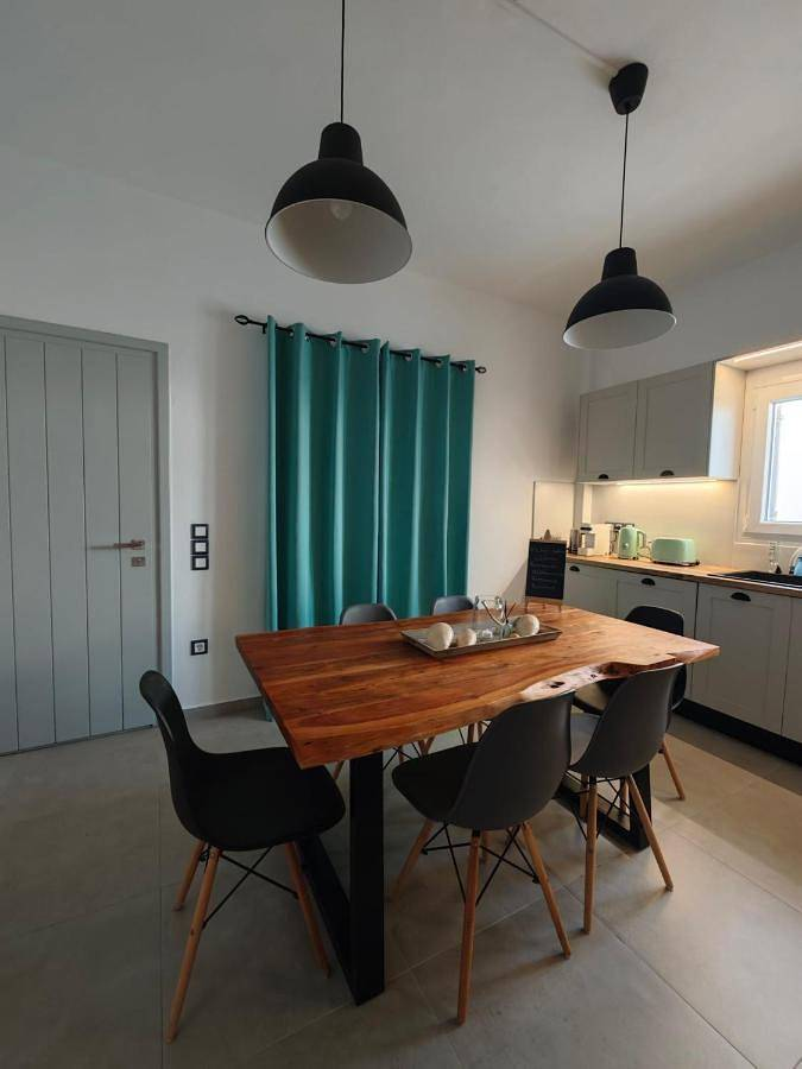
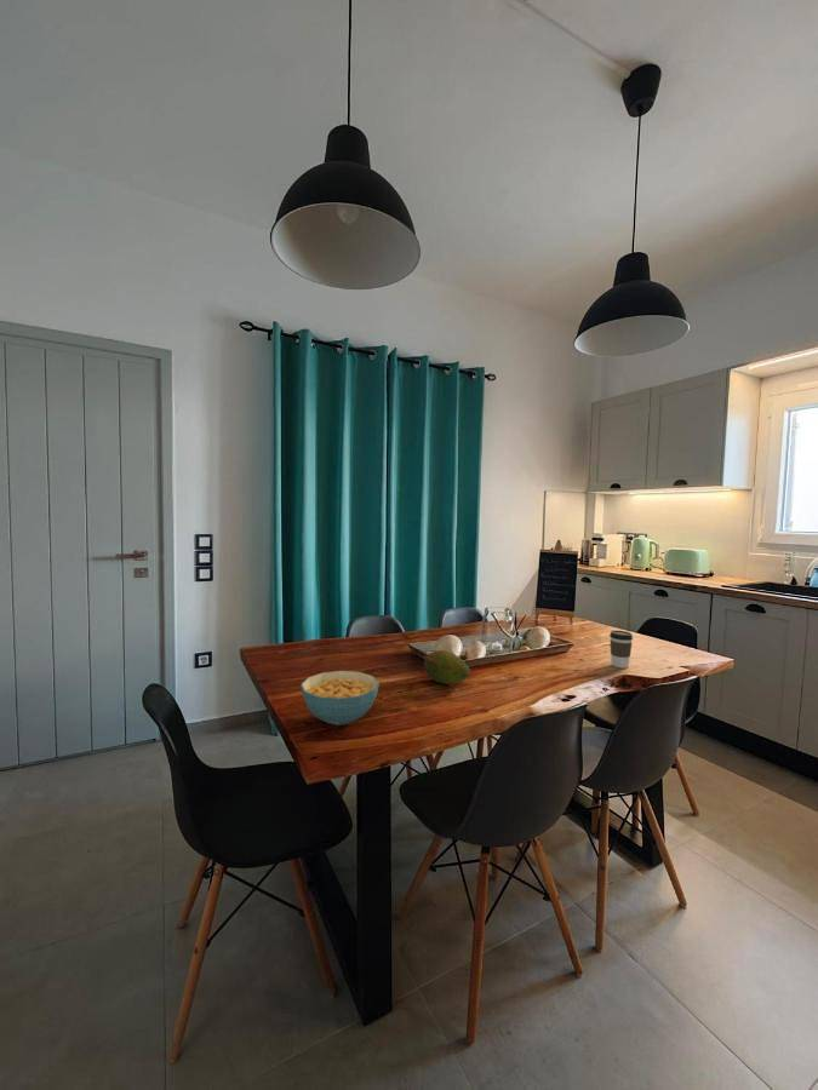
+ coffee cup (620, 649)
+ cereal bowl (339, 701)
+ fruit (445, 667)
